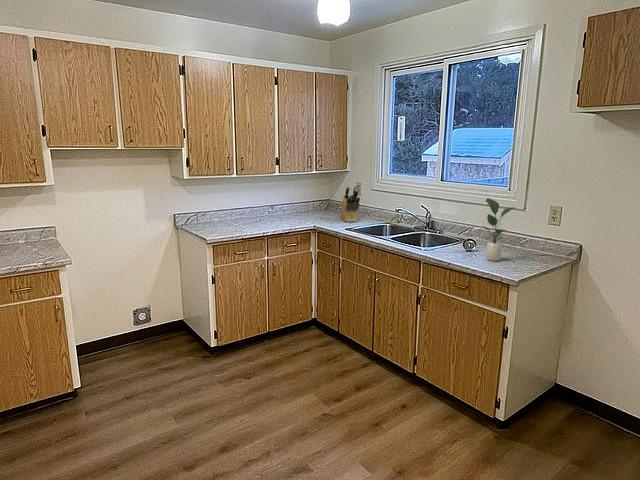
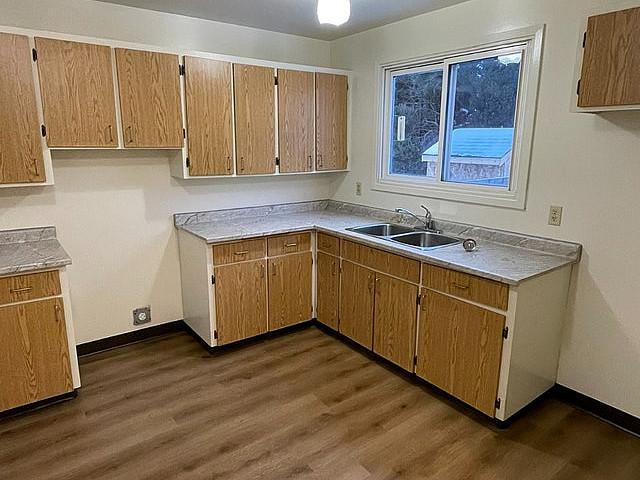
- potted plant (495, 230)
- knife block (349, 202)
